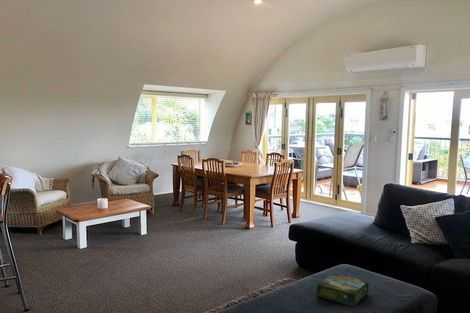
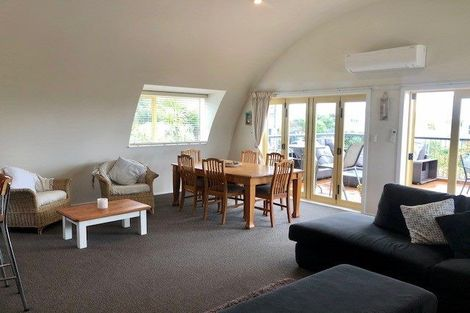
- board game (342, 288)
